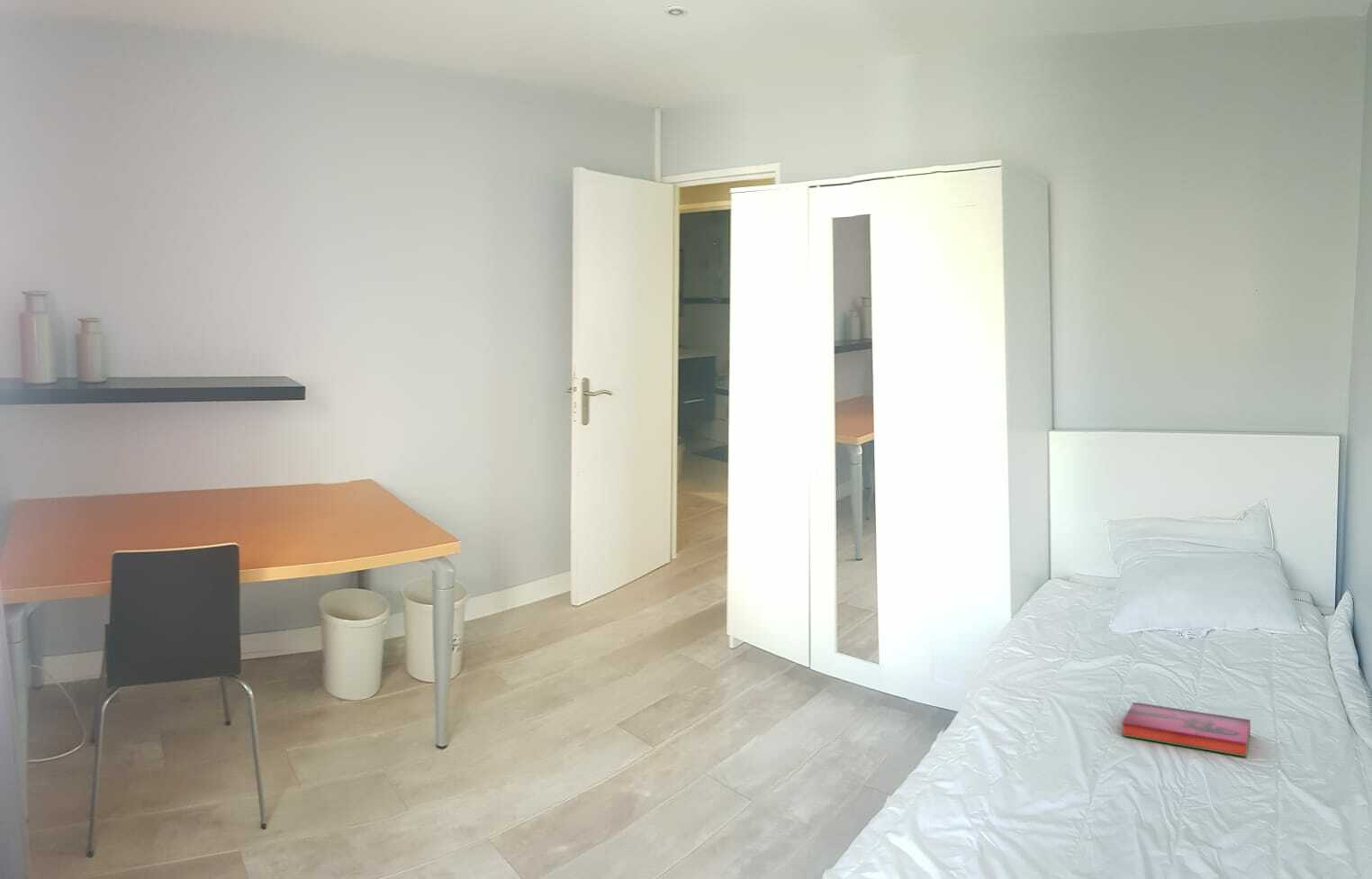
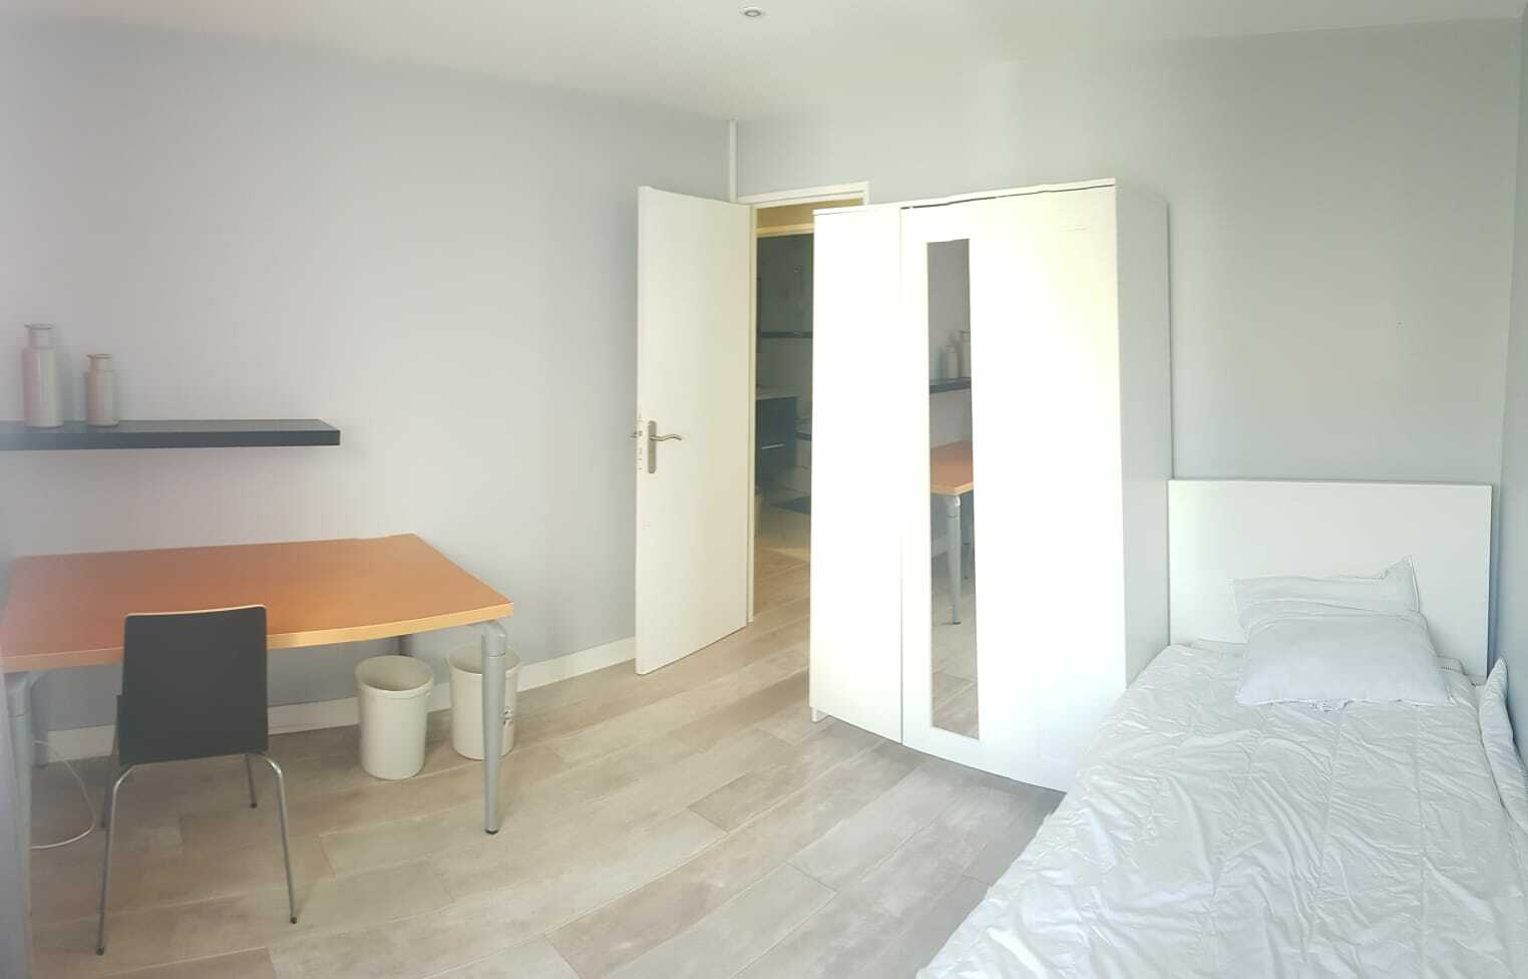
- hardback book (1186, 727)
